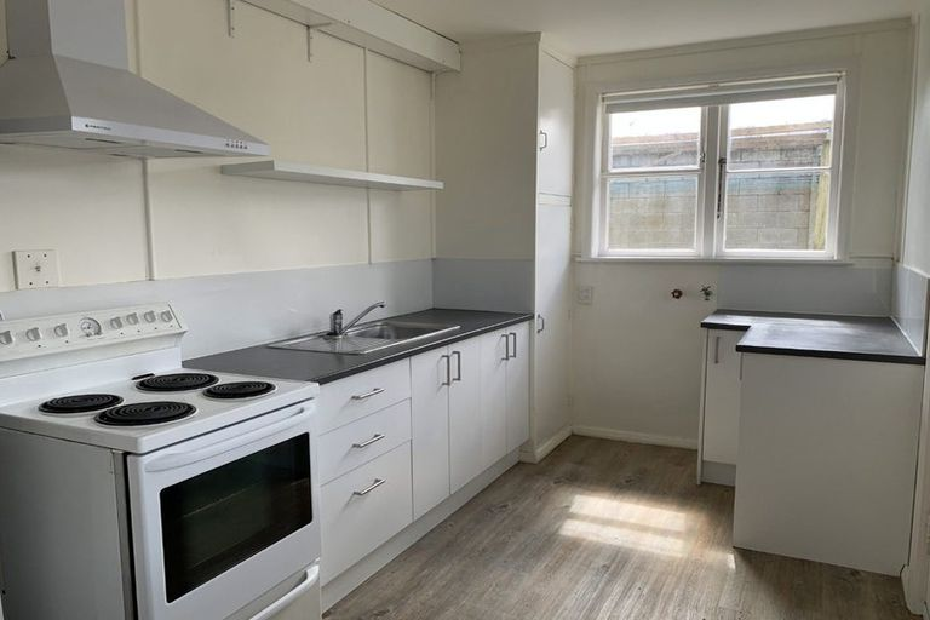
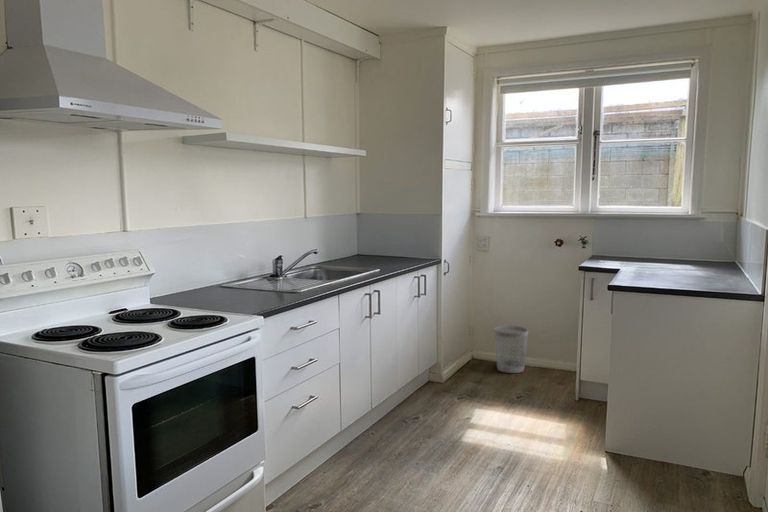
+ wastebasket (510, 349)
